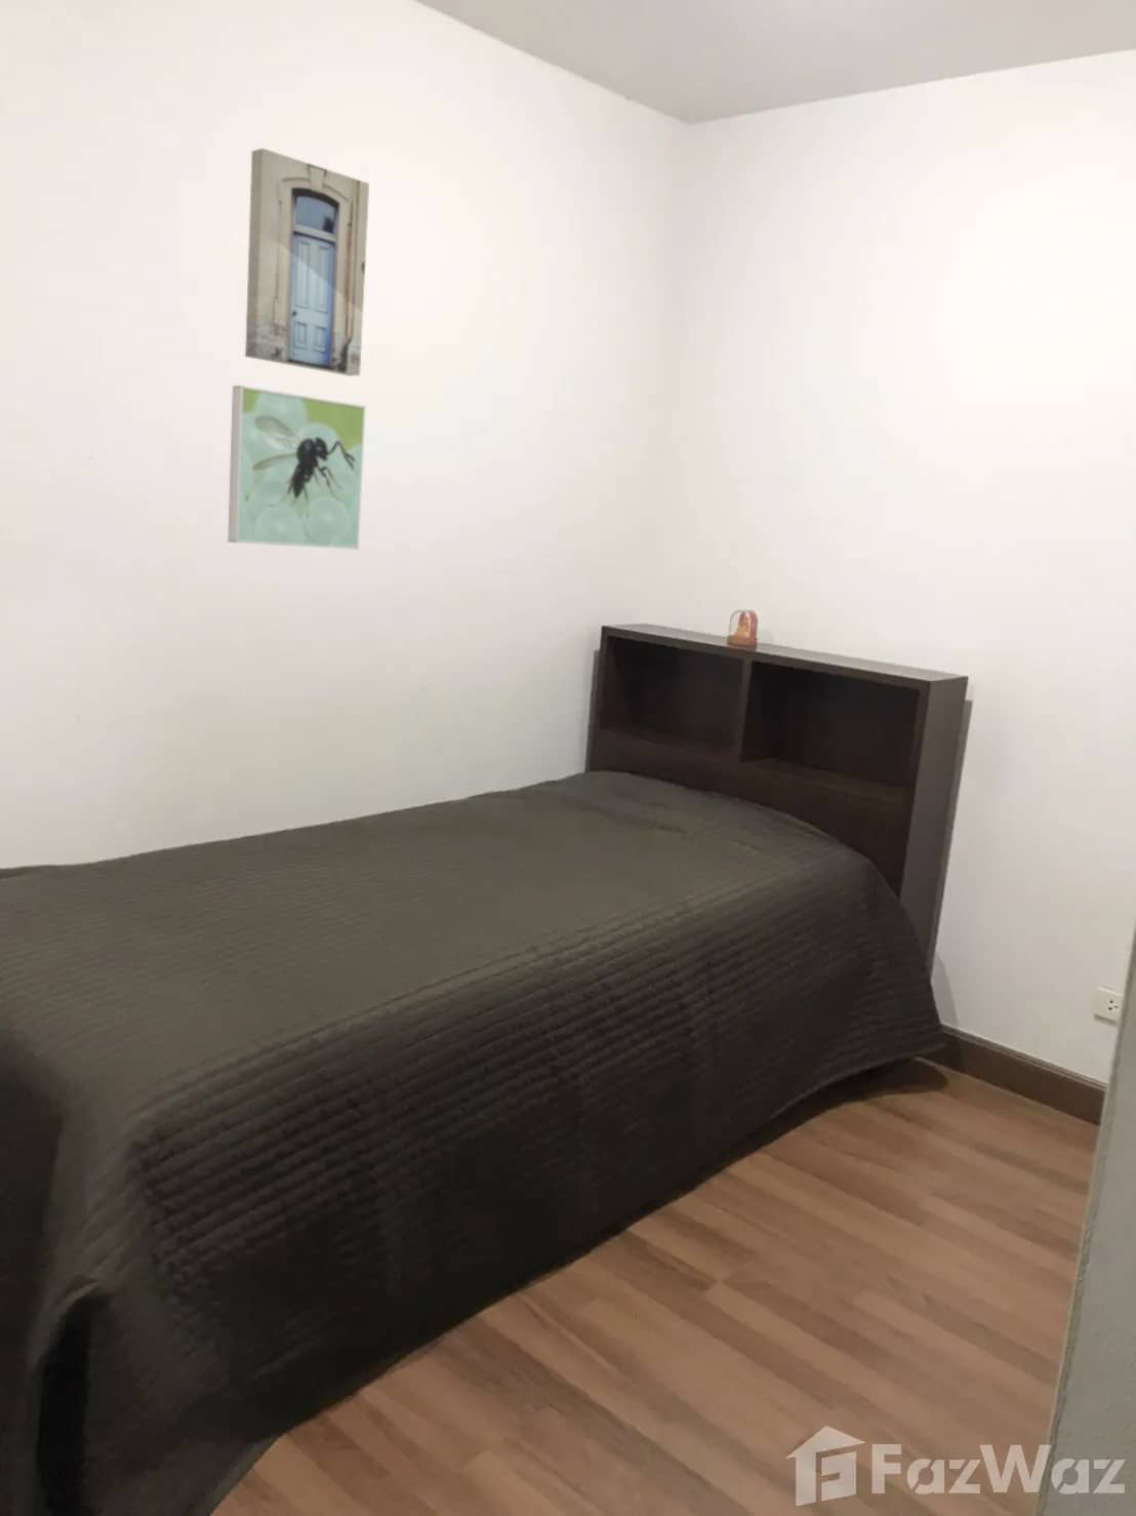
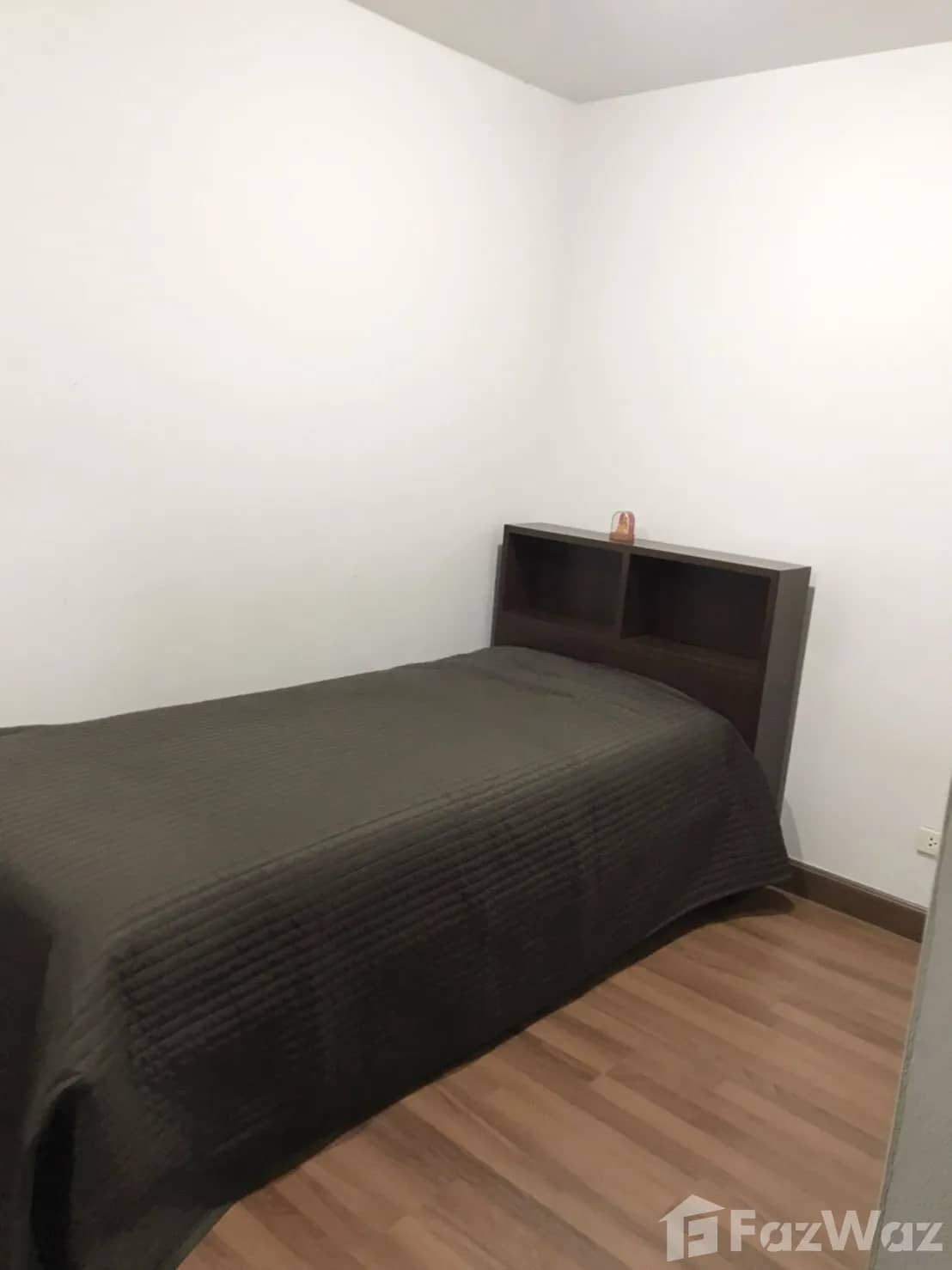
- wall art (308, 267)
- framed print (298, 472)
